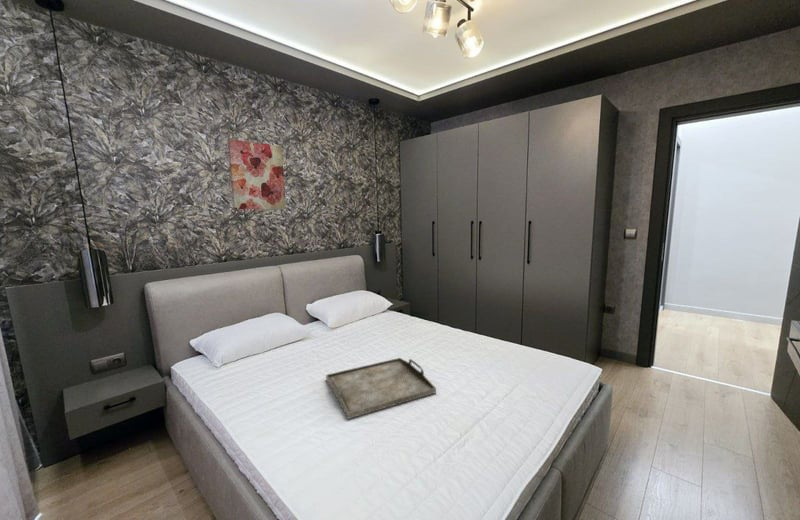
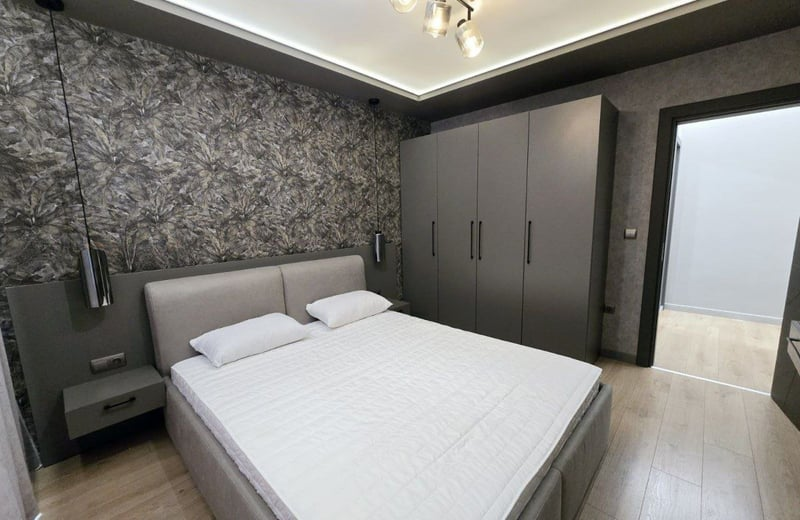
- serving tray (378, 379)
- wall art (258, 176)
